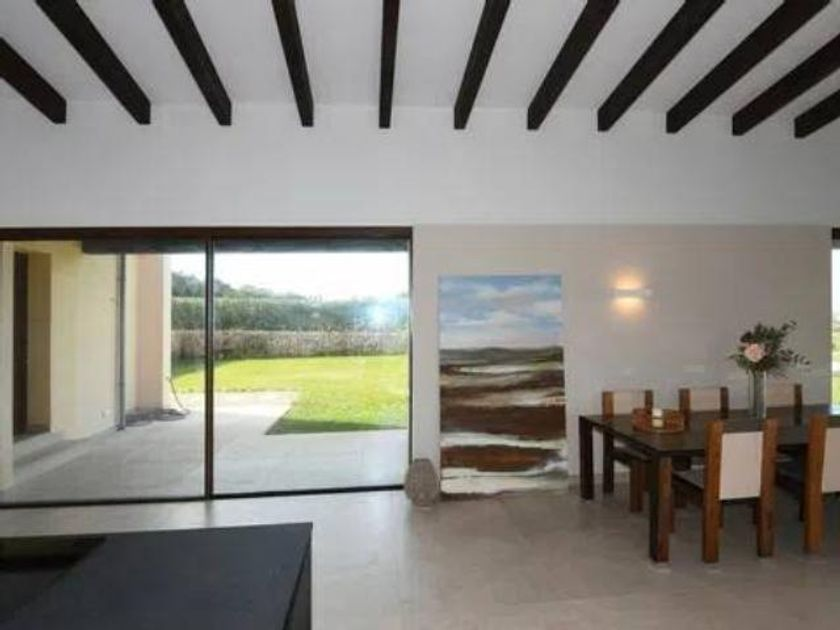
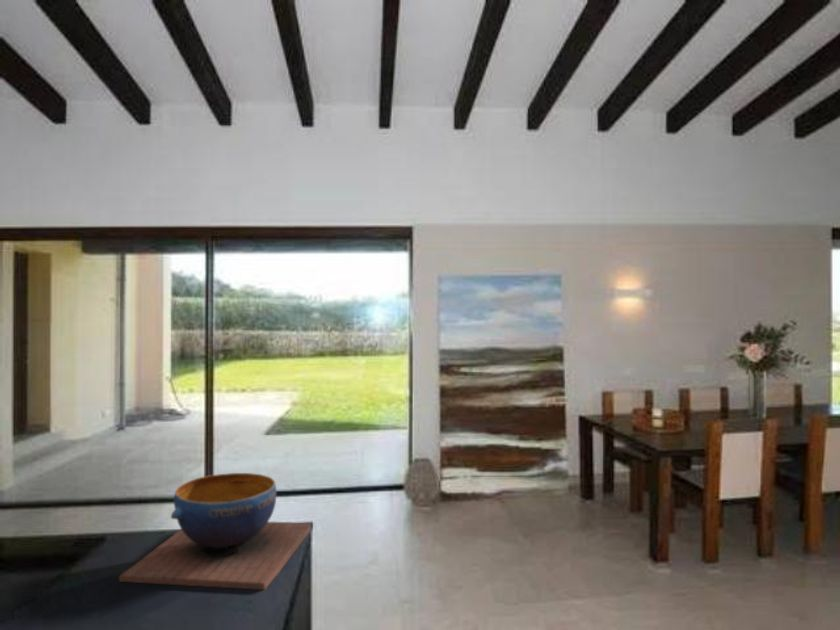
+ decorative bowl (225, 520)
